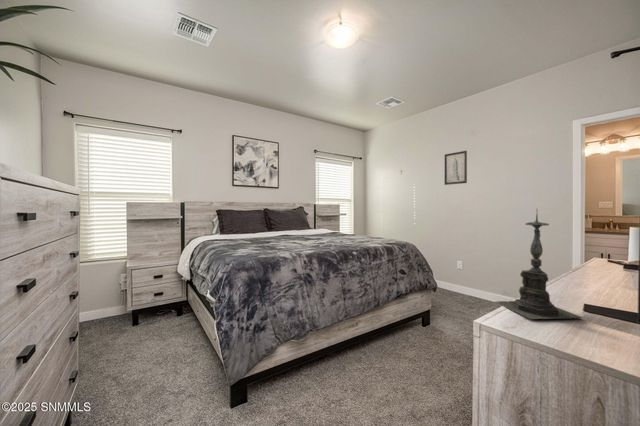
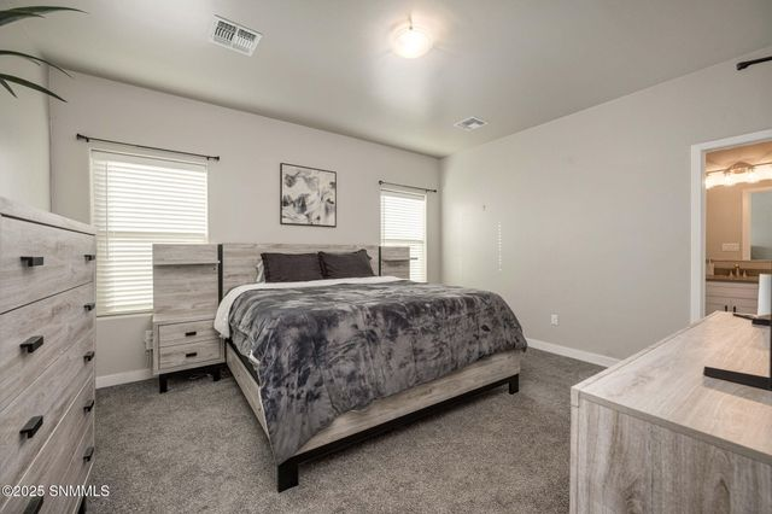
- candle holder (535, 258)
- wall art (455, 168)
